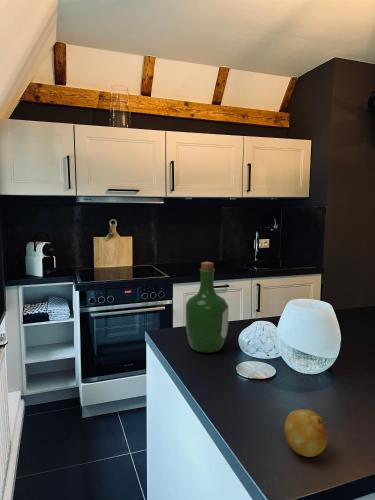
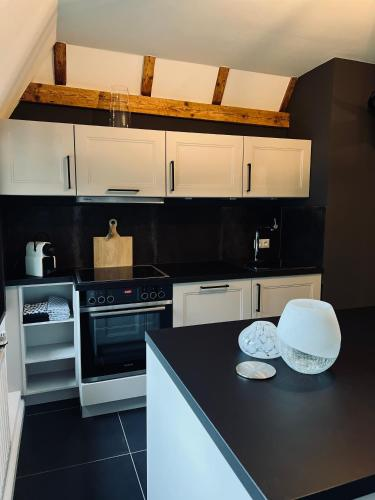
- wine bottle (207, 305)
- fruit (305, 432)
